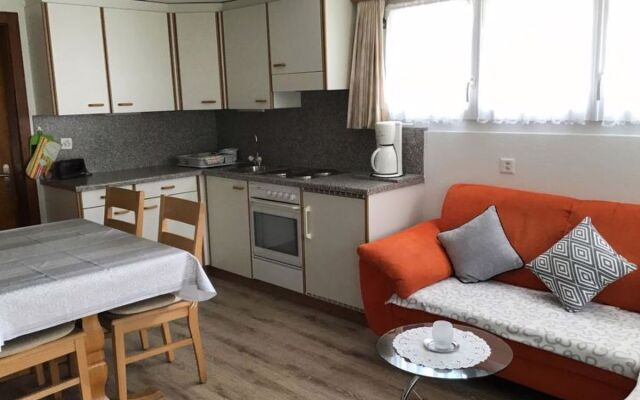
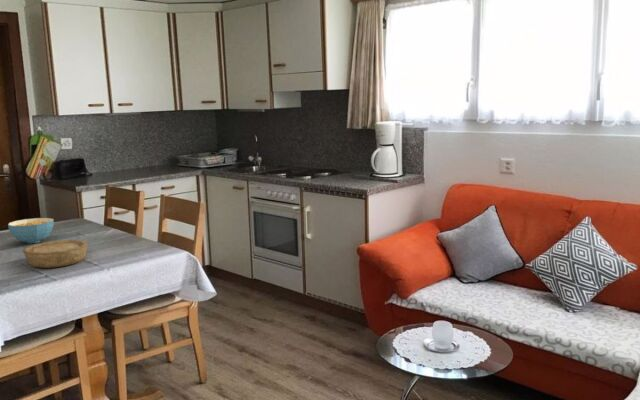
+ bowl (56, 253)
+ cereal bowl (32, 231)
